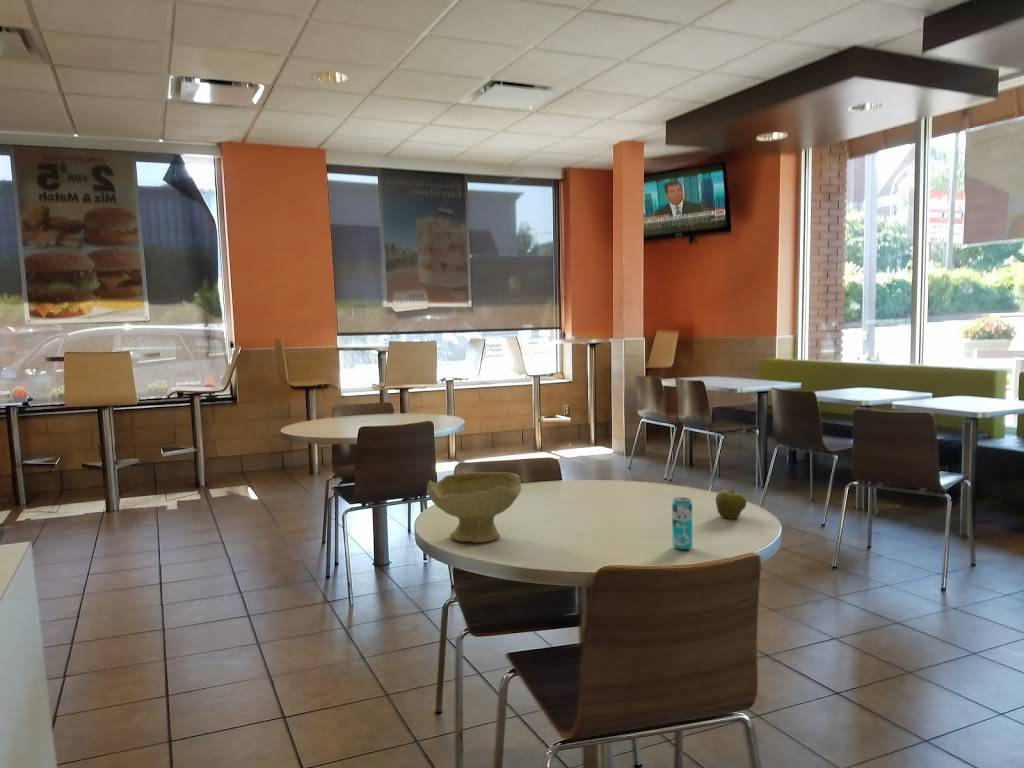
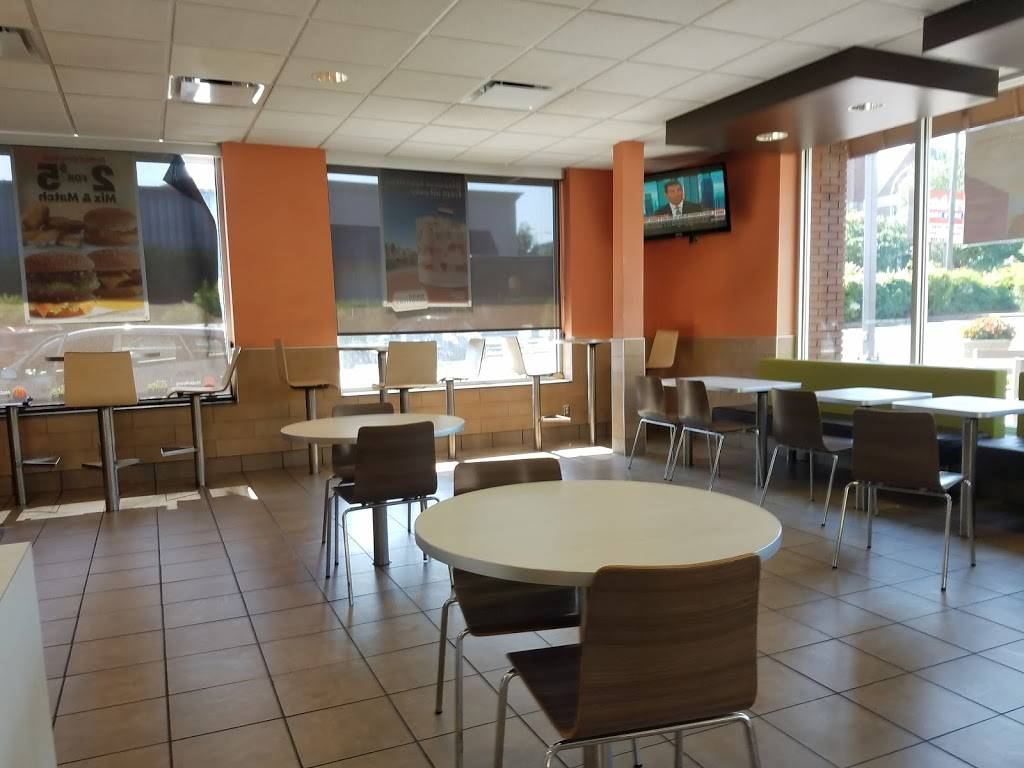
- bowl (474, 506)
- beverage can (682, 522)
- apple (730, 502)
